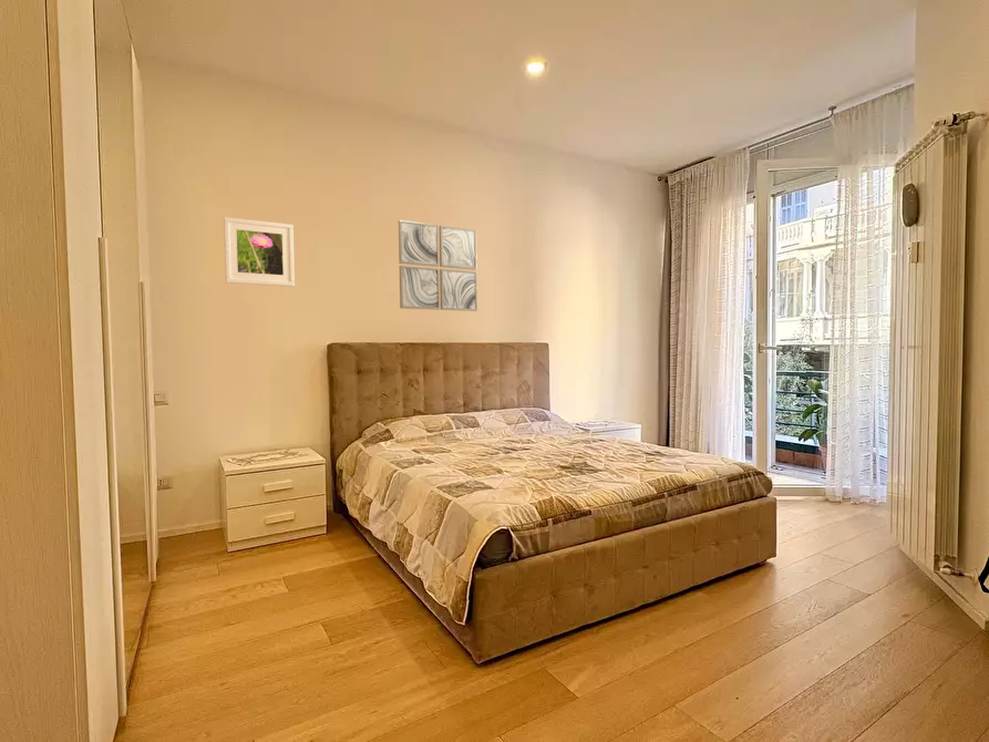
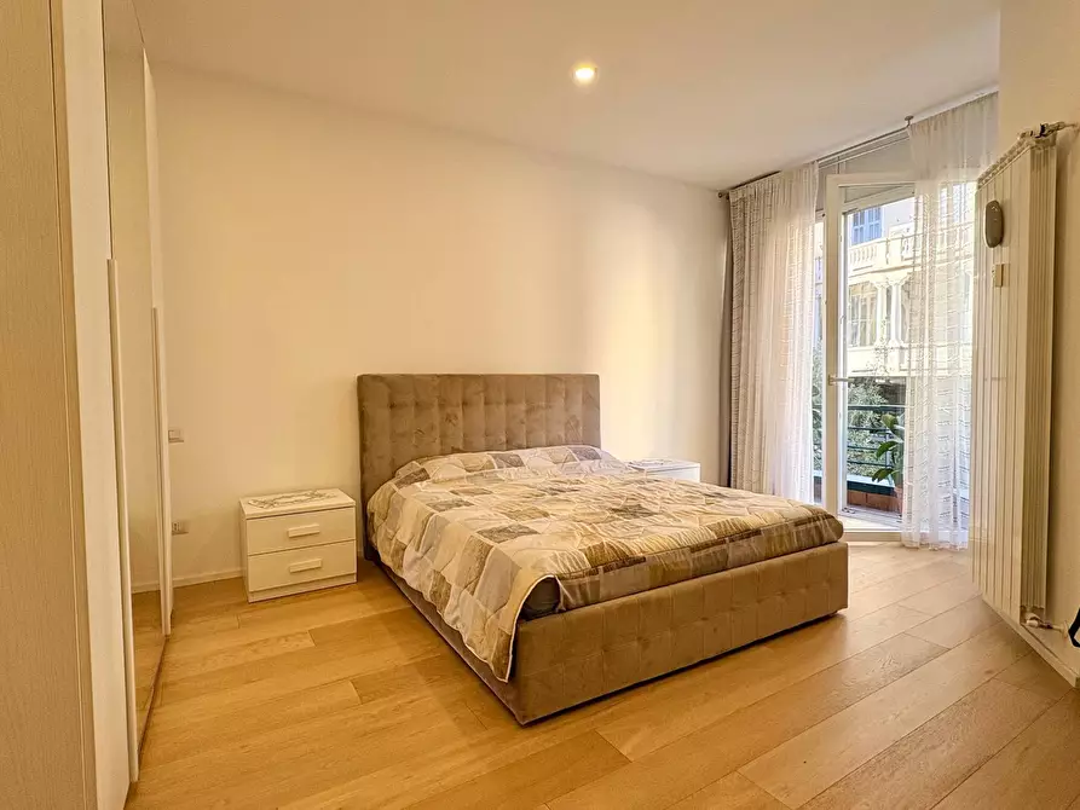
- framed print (260, 253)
- wall art (439, 268)
